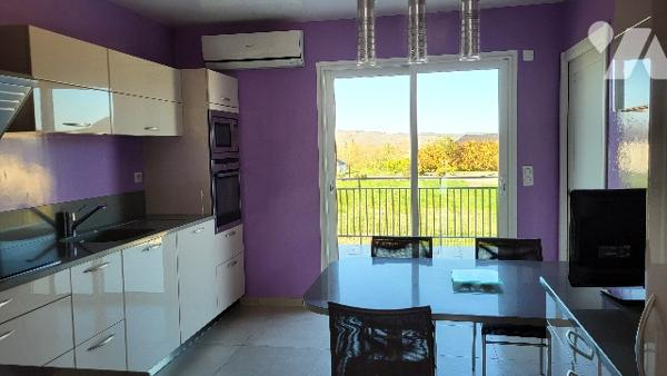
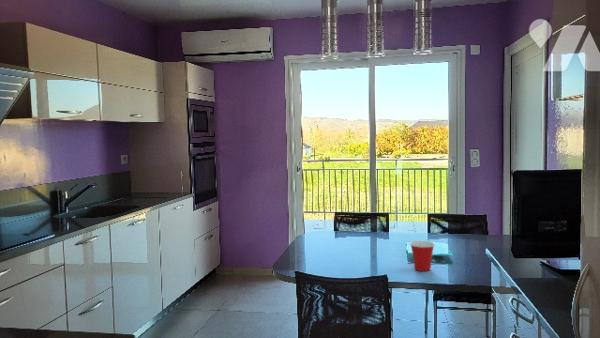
+ cup (422, 256)
